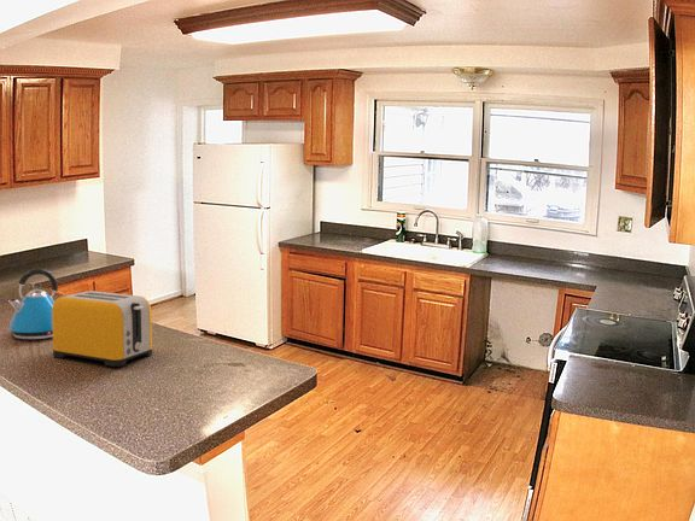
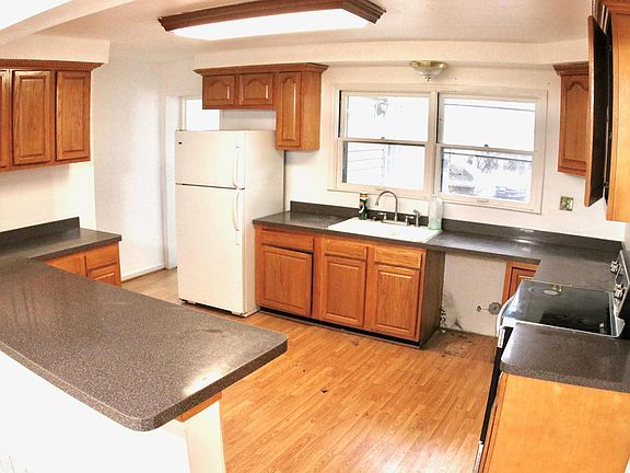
- toaster (104, 326)
- kettle (39, 300)
